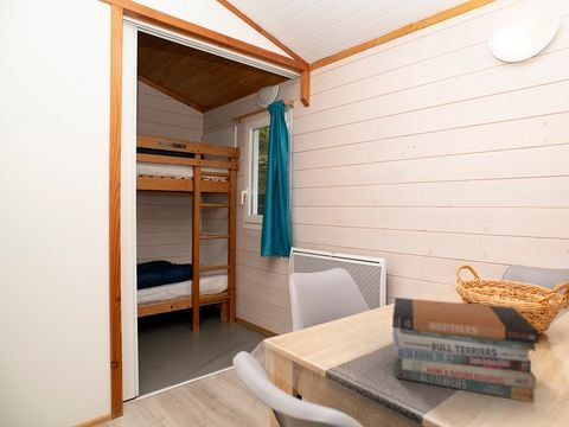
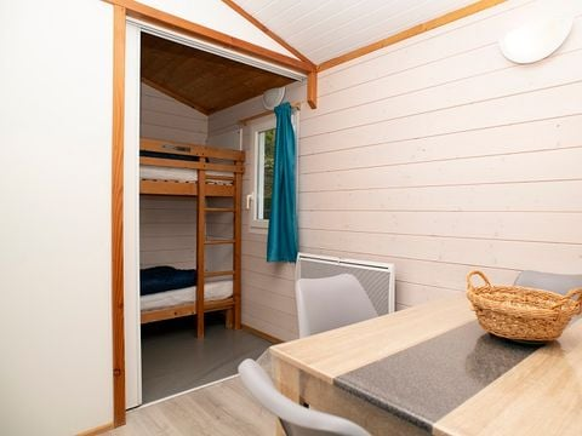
- book stack (454, 342)
